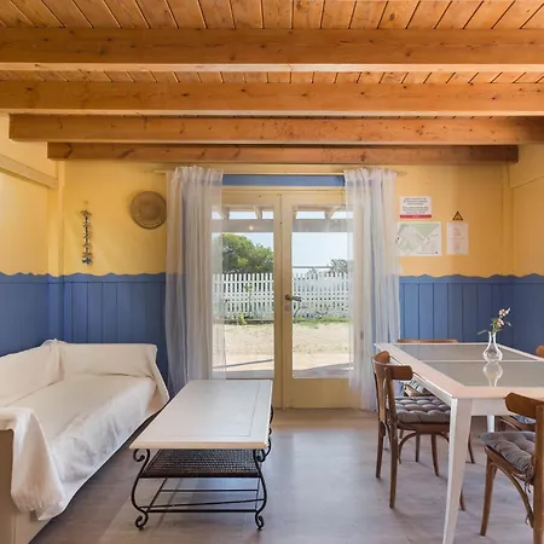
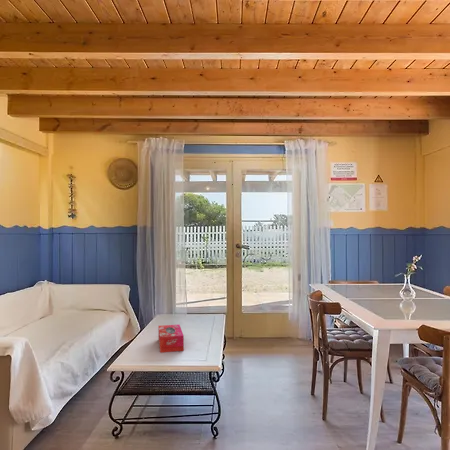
+ tissue box (170, 337)
